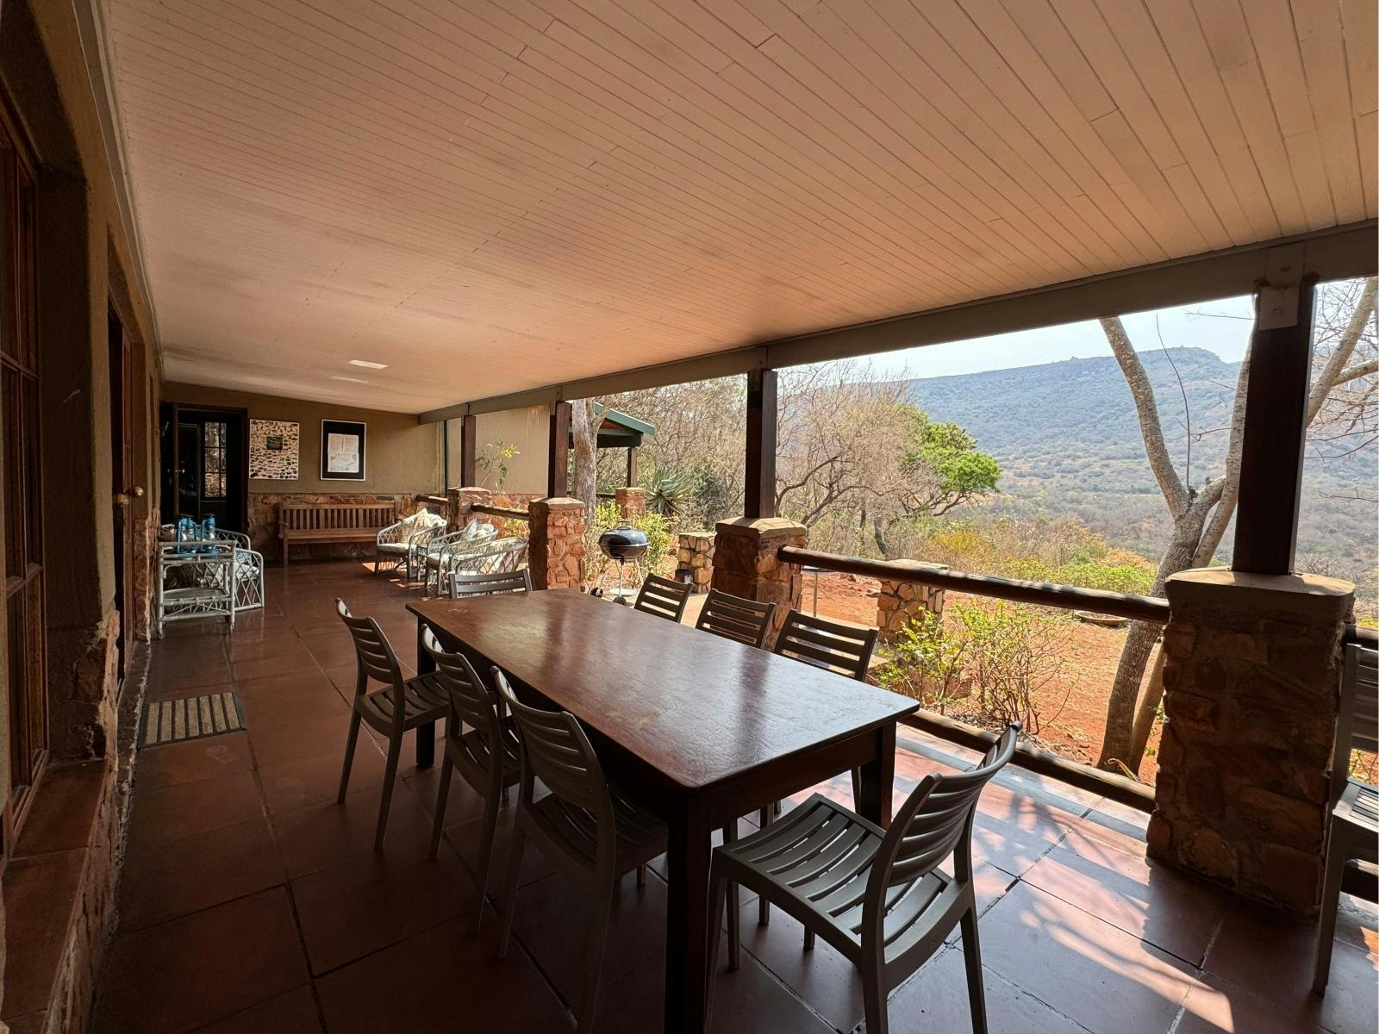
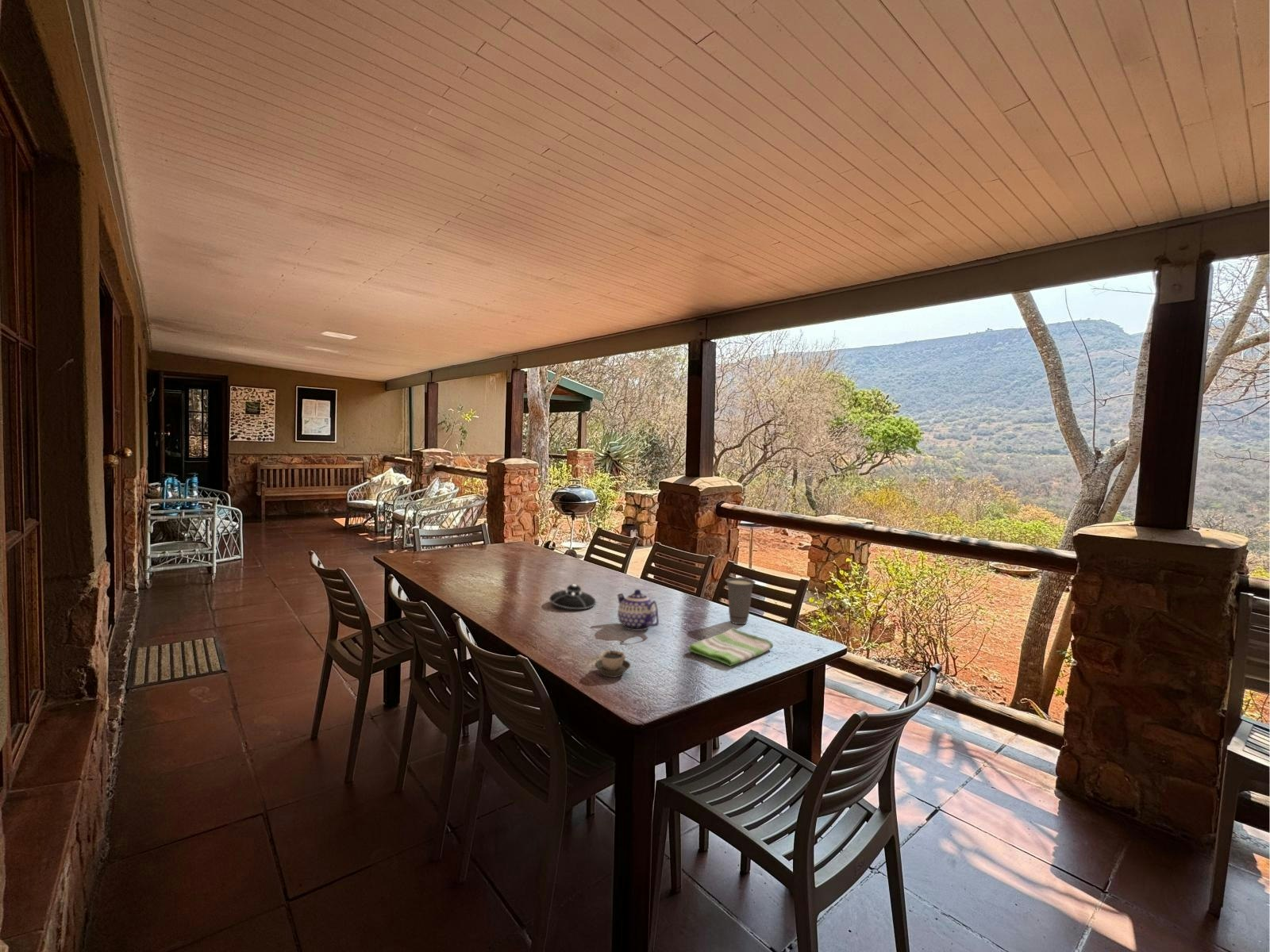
+ teapot (637, 608)
+ cup (739, 601)
+ cup (612, 663)
+ dish towel (731, 645)
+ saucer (572, 593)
